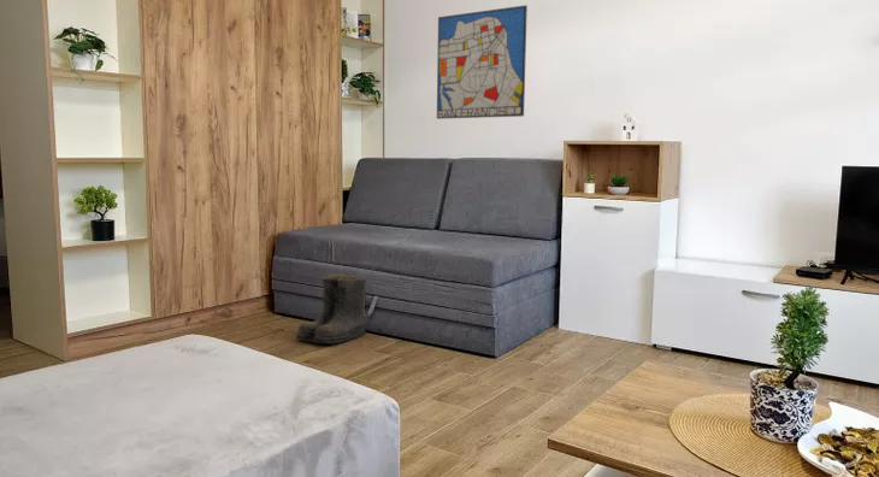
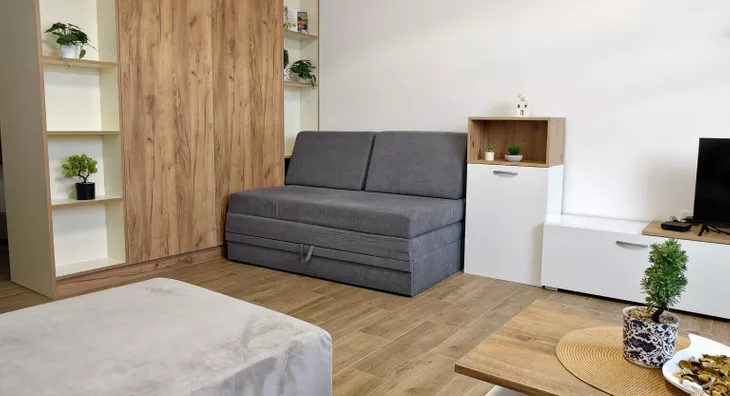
- wall art (479, 64)
- boots (332, 307)
